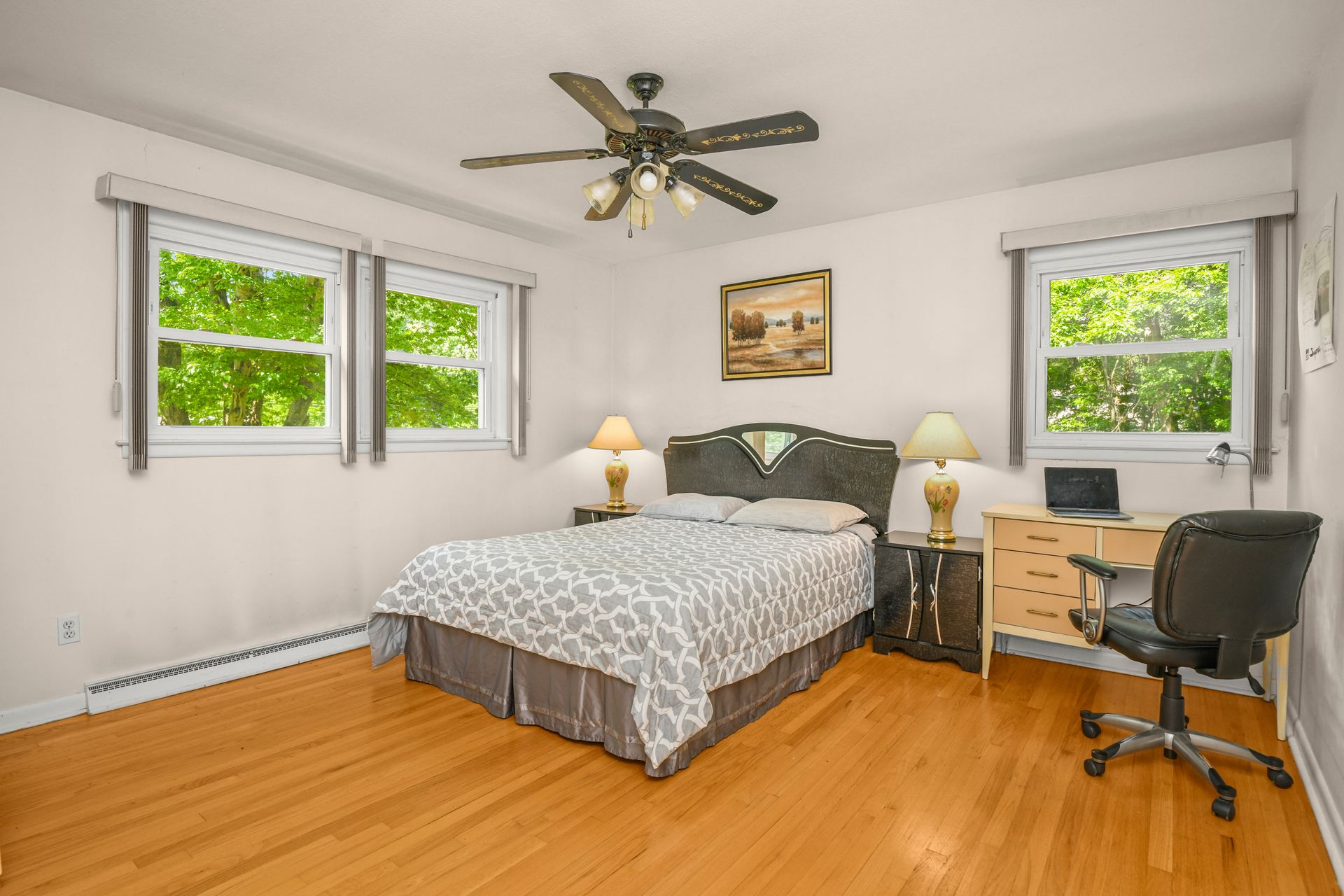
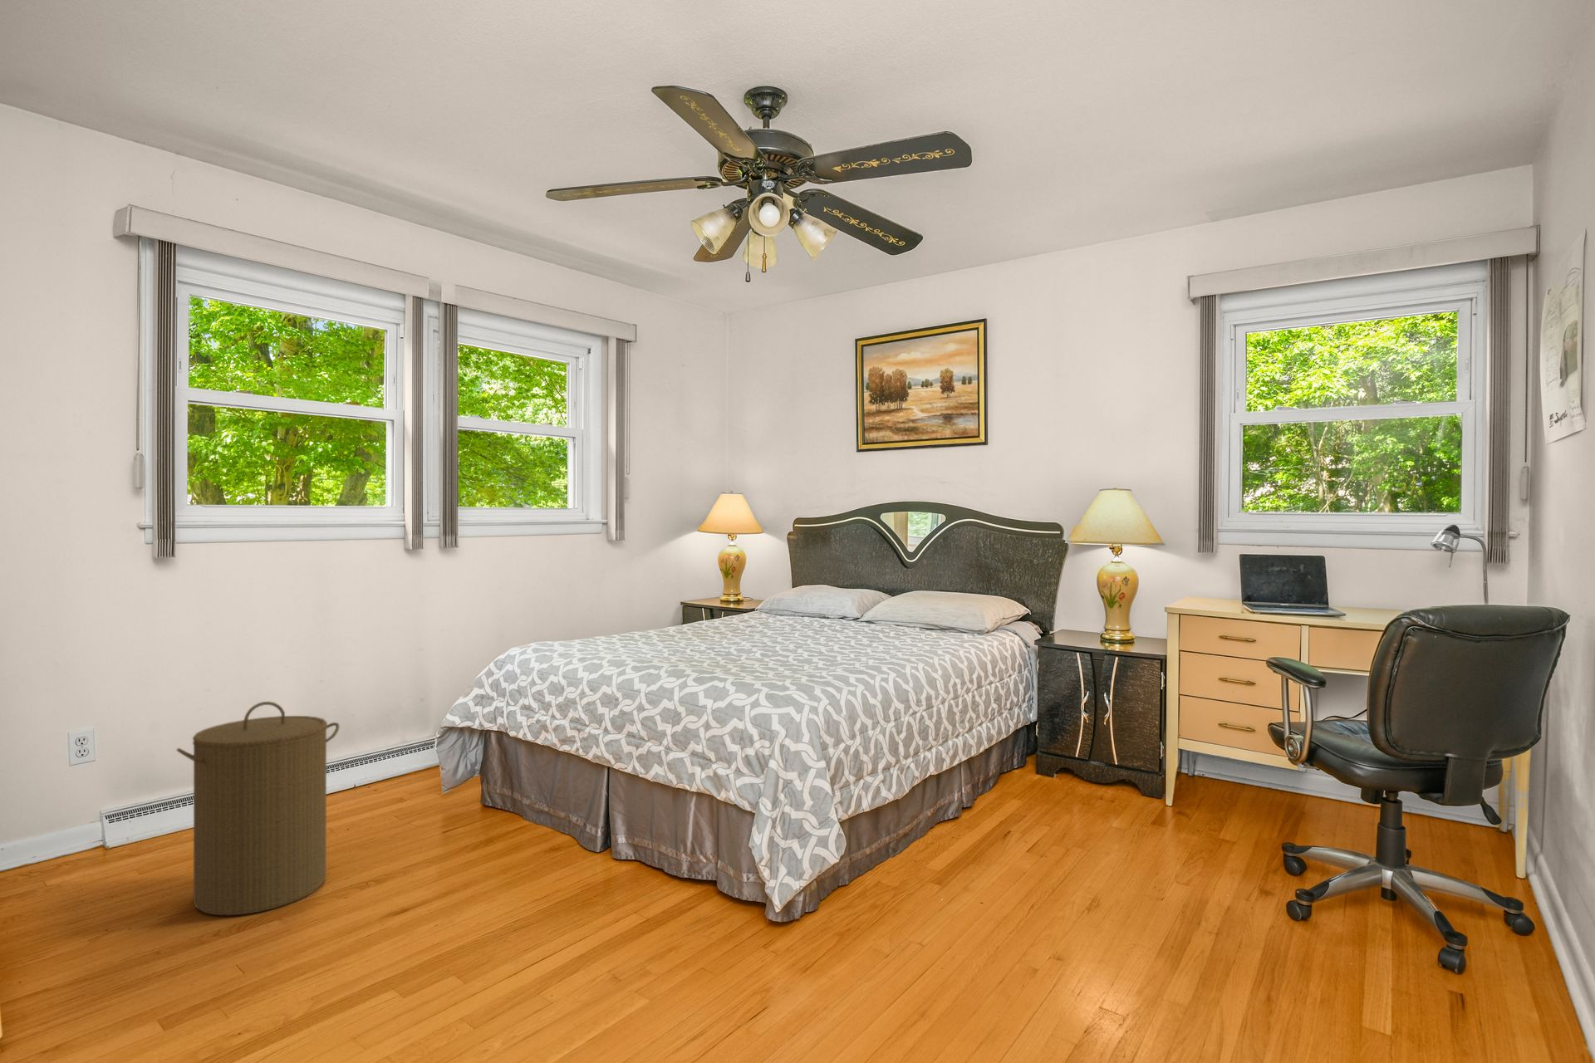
+ laundry hamper (261, 796)
